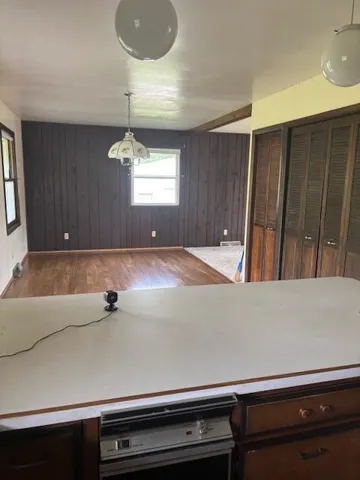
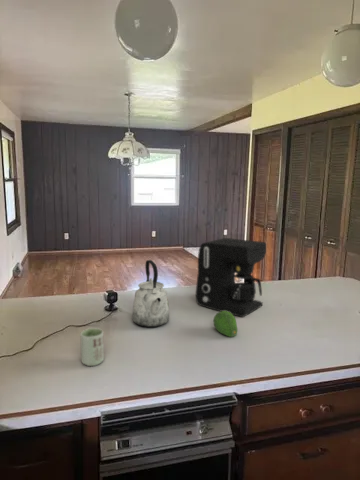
+ cup (92, 347)
+ kettle (152, 294)
+ coffee maker (233, 274)
+ fruit (225, 323)
